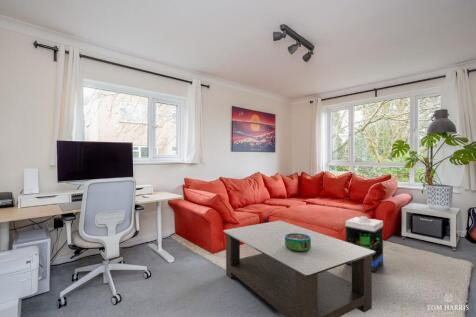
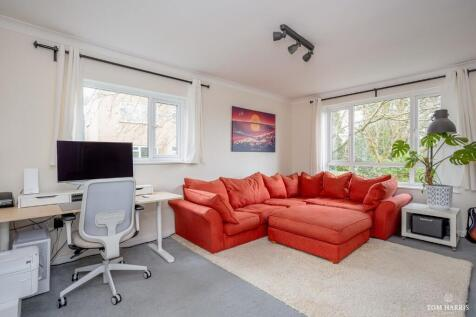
- air purifier (364, 240)
- coffee table (289, 264)
- decorative bowl (297, 241)
